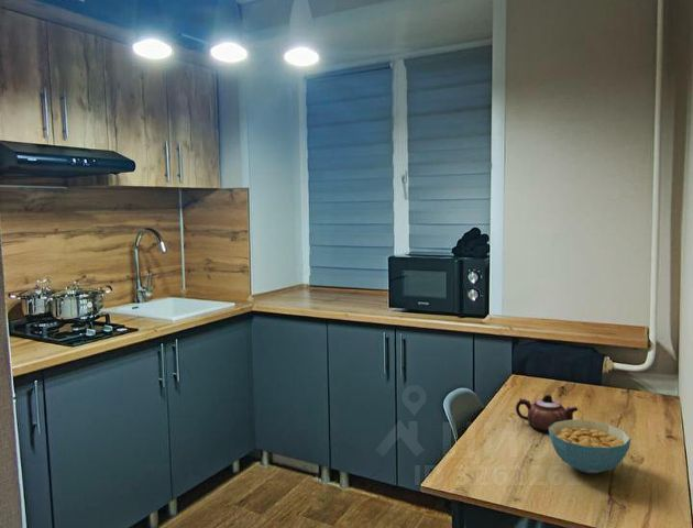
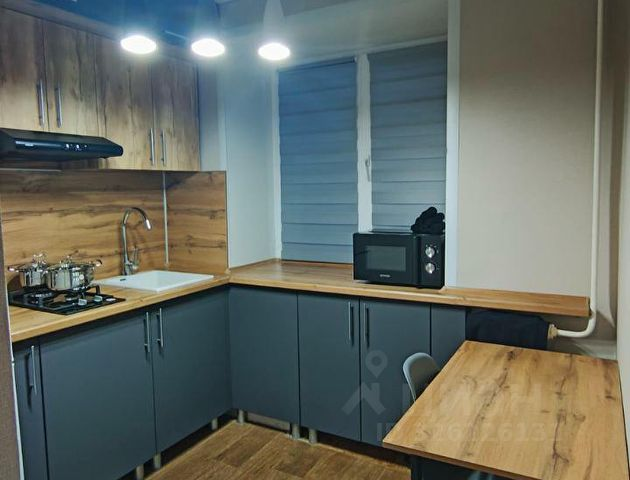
- teapot (546, 409)
- cereal bowl (587, 450)
